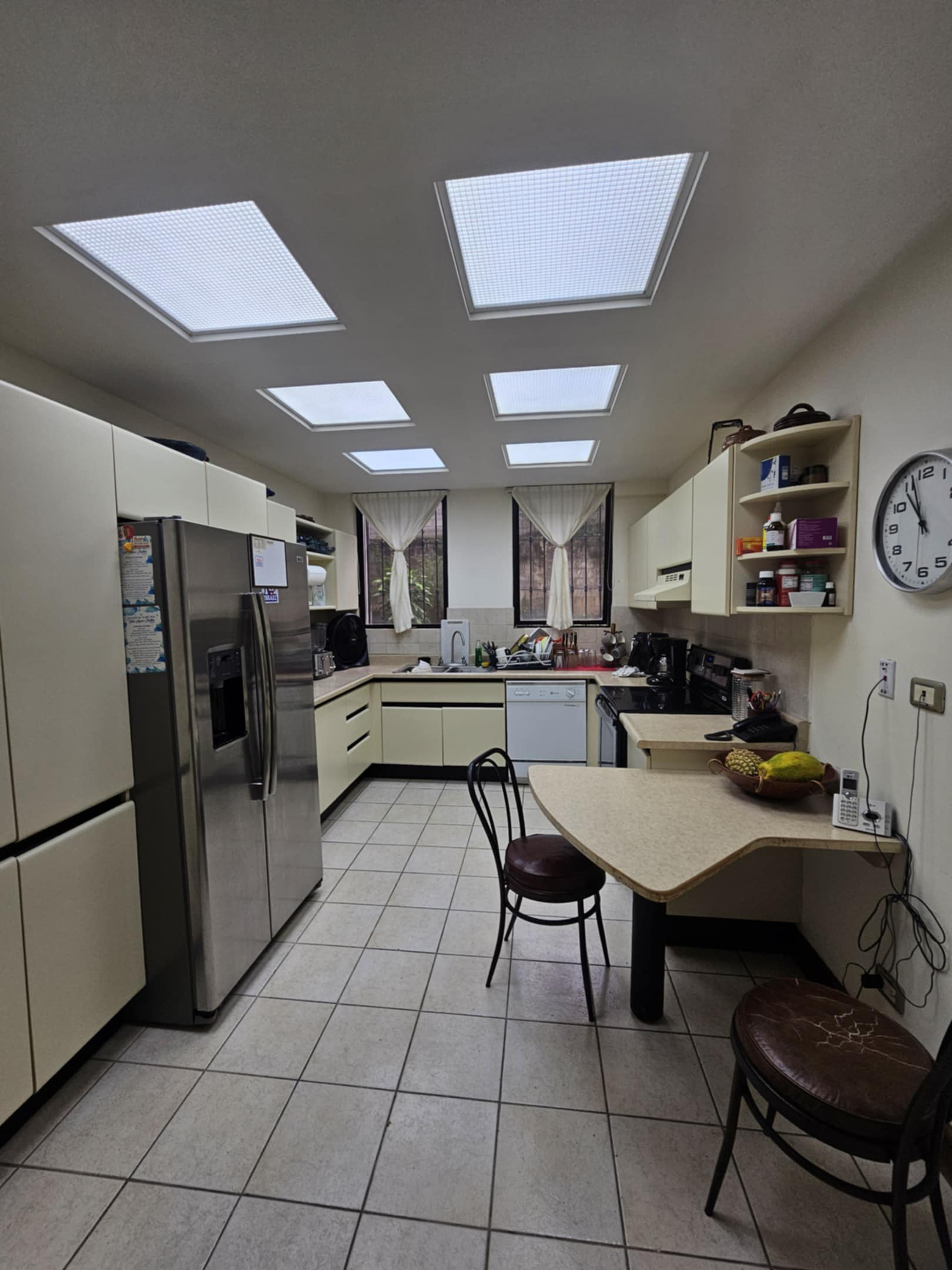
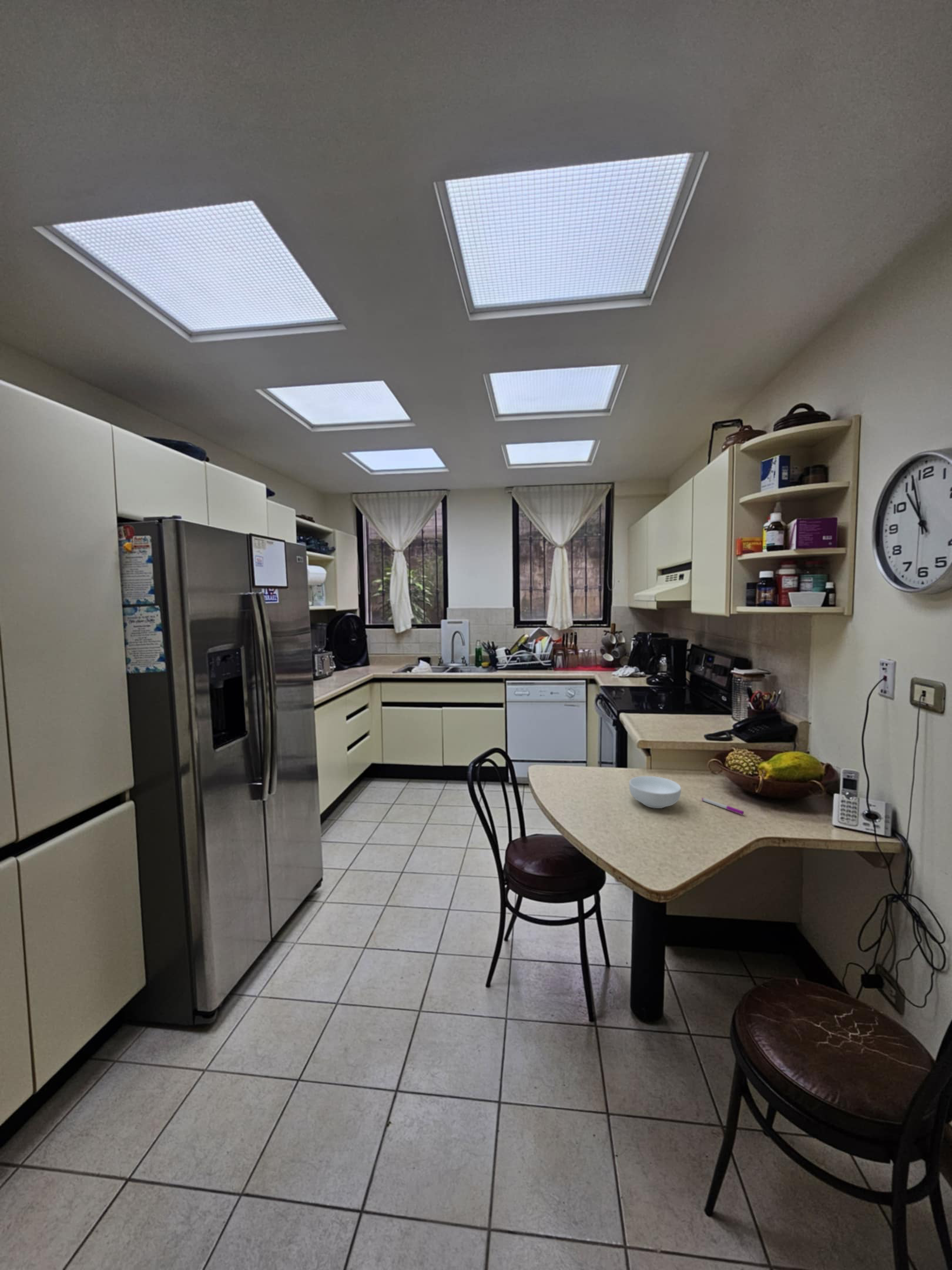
+ cereal bowl (654, 794)
+ pen (722, 806)
